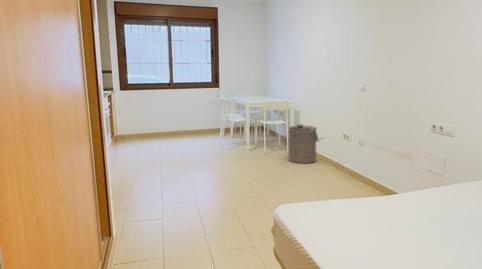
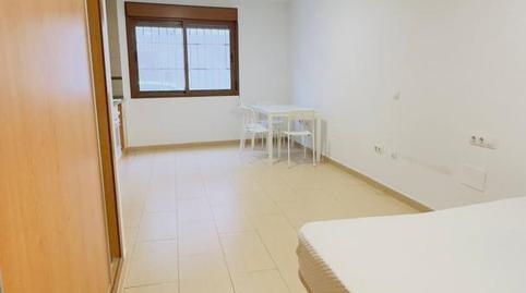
- laundry hamper (302, 142)
